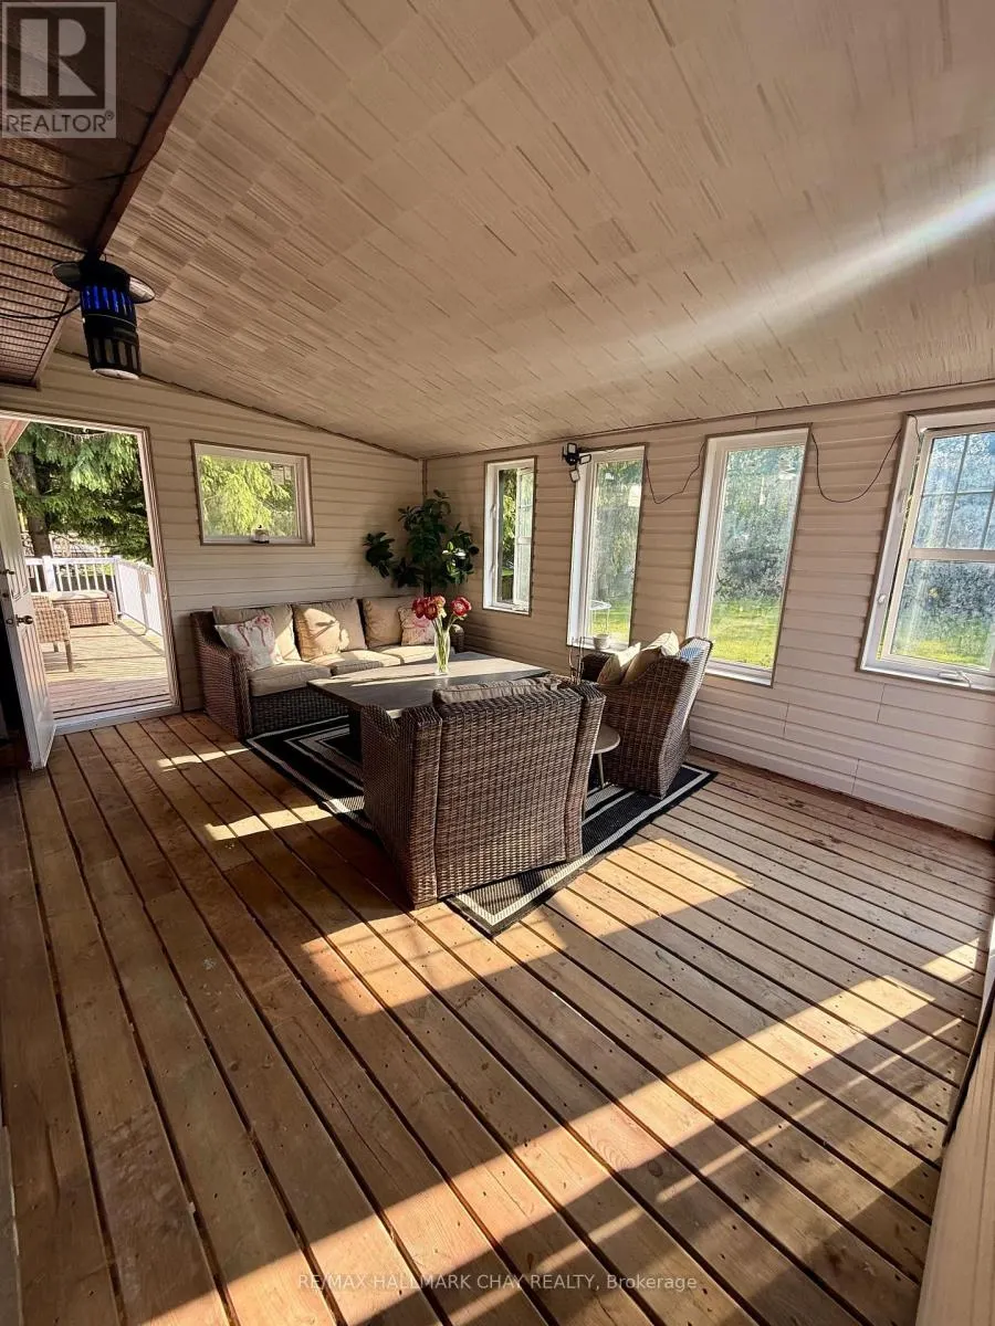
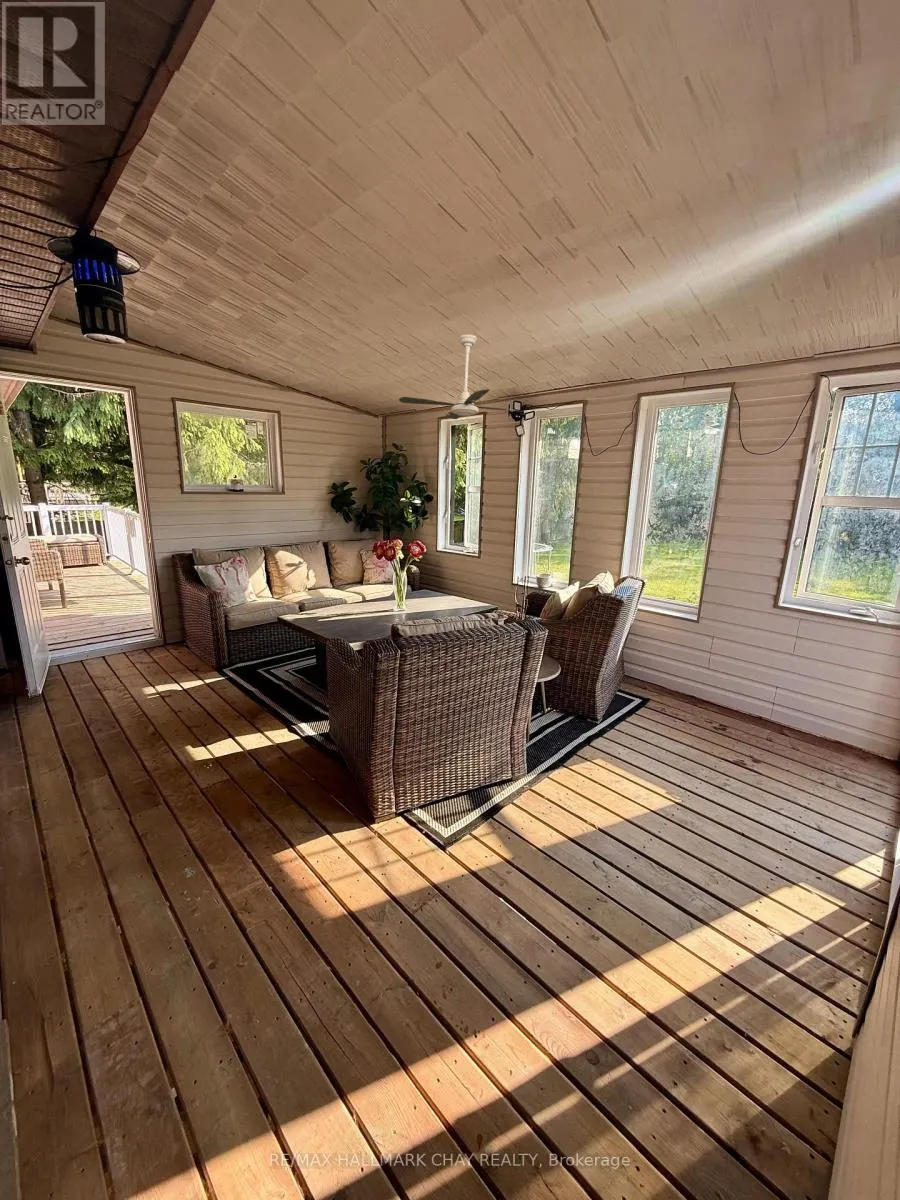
+ ceiling fan (465, 375)
